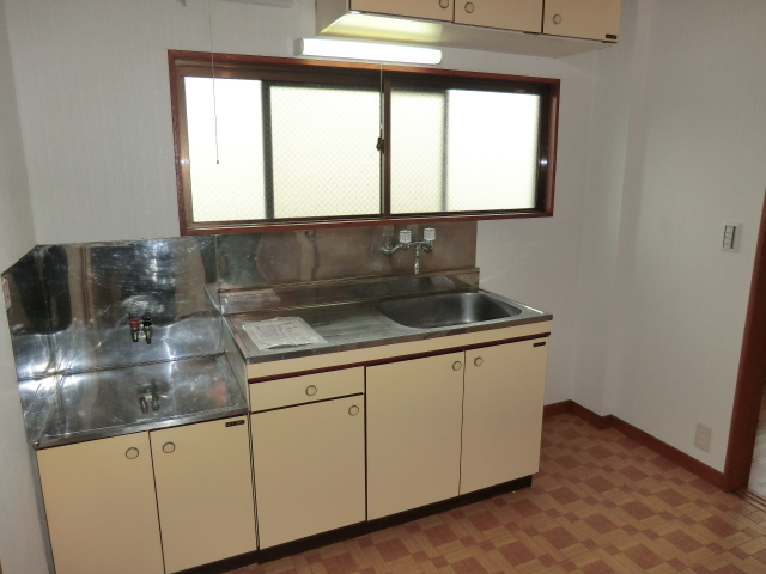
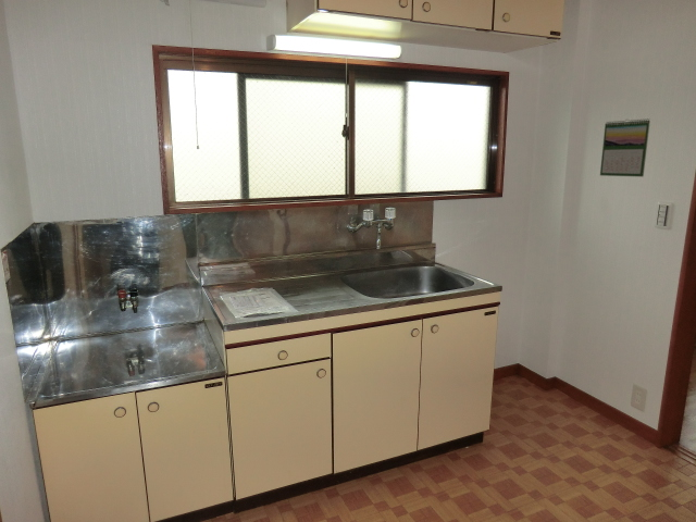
+ calendar (623, 148)
